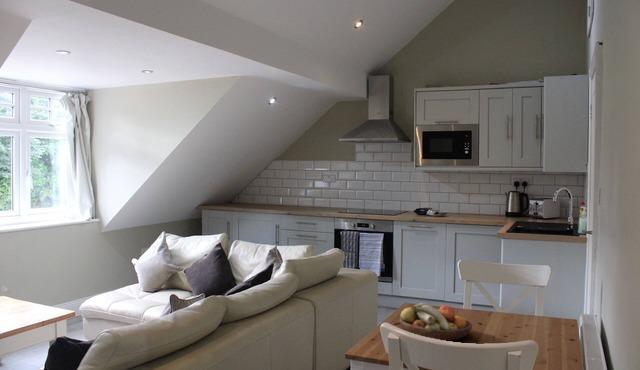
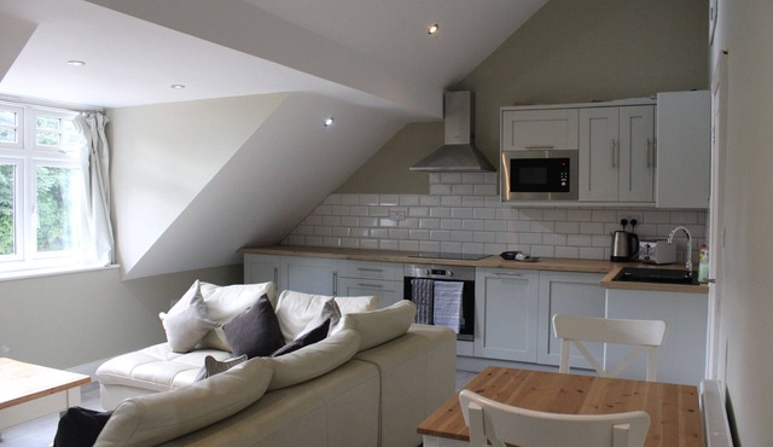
- fruit bowl (435, 318)
